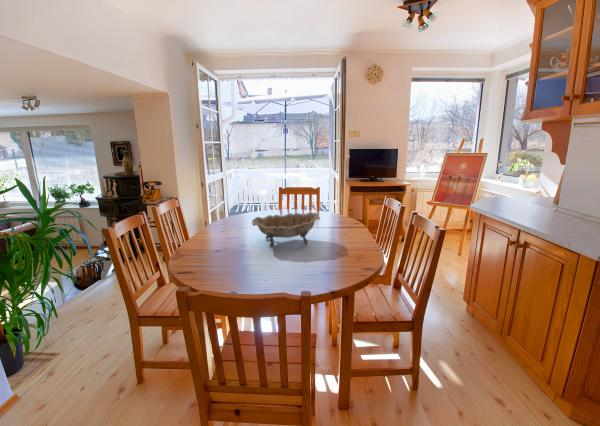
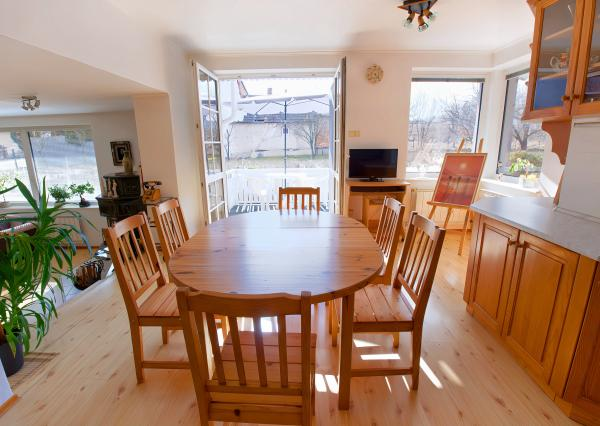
- decorative bowl (286, 229)
